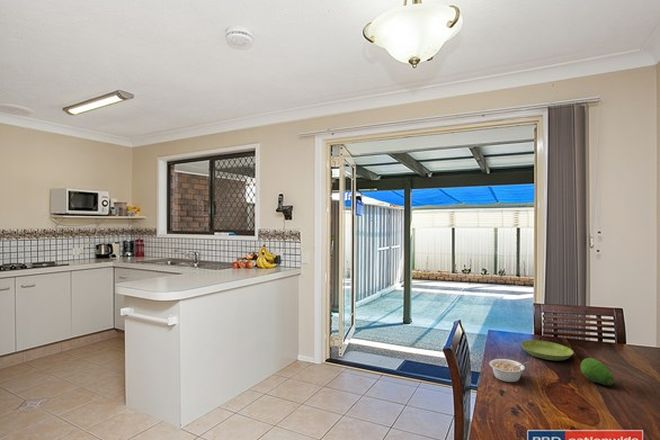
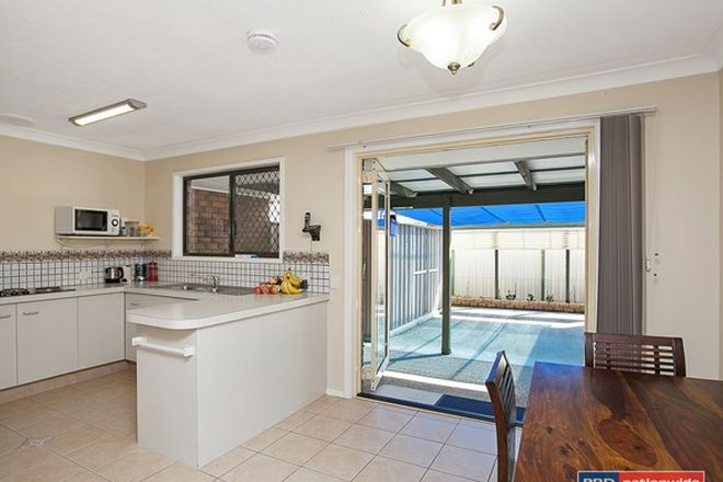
- legume (507, 369)
- fruit (597, 371)
- saucer (546, 350)
